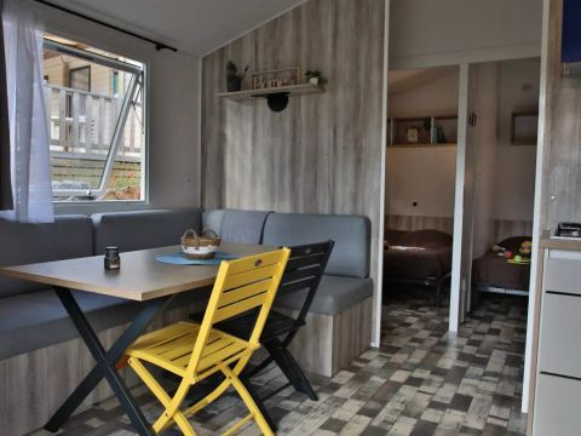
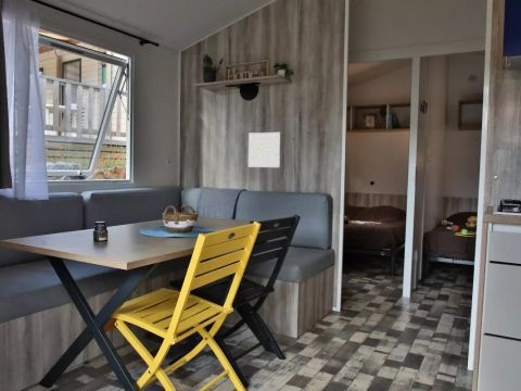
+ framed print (264, 150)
